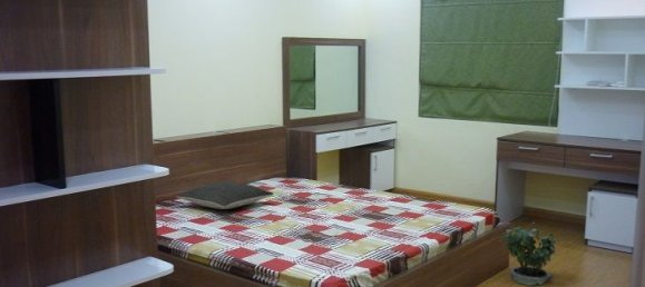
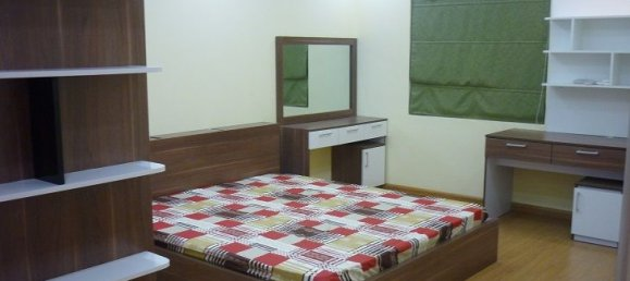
- pillow (225, 195)
- potted plant (528, 250)
